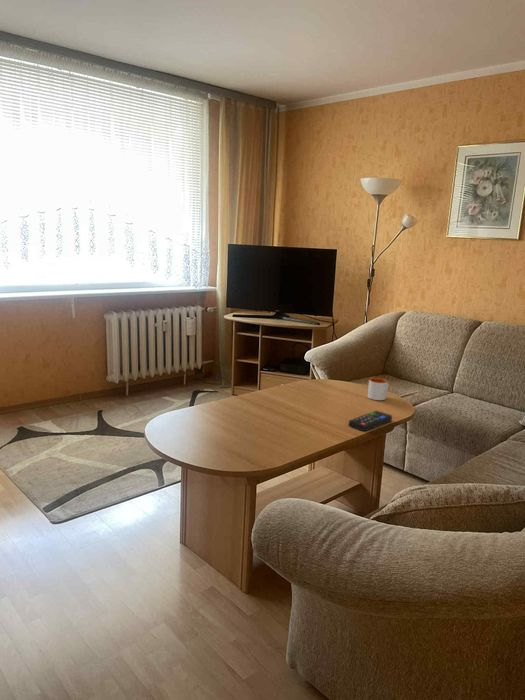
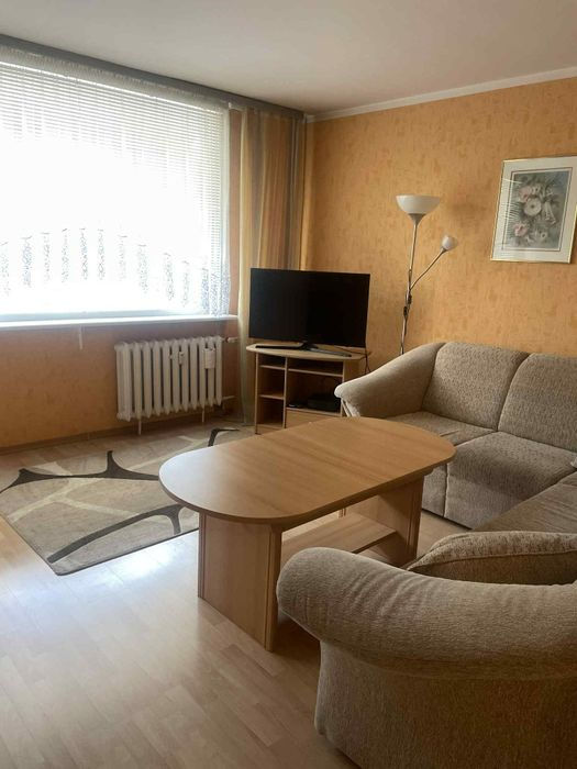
- remote control (370, 420)
- mug (379, 388)
